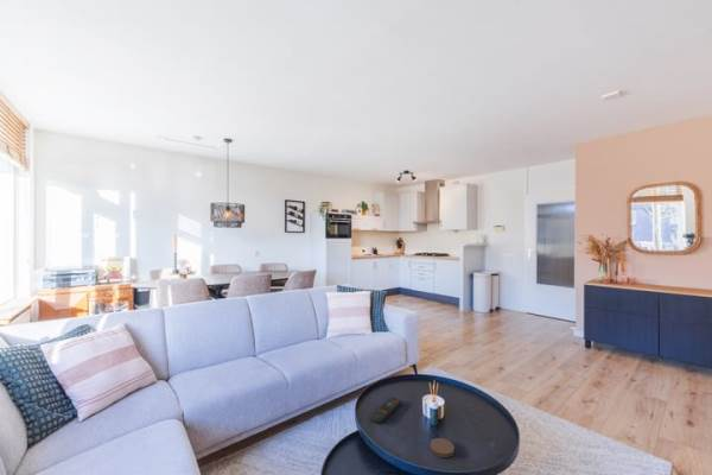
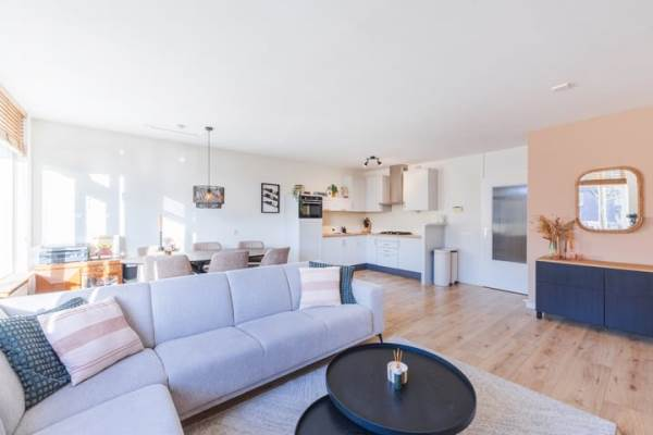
- coaster (441, 446)
- remote control (386, 408)
